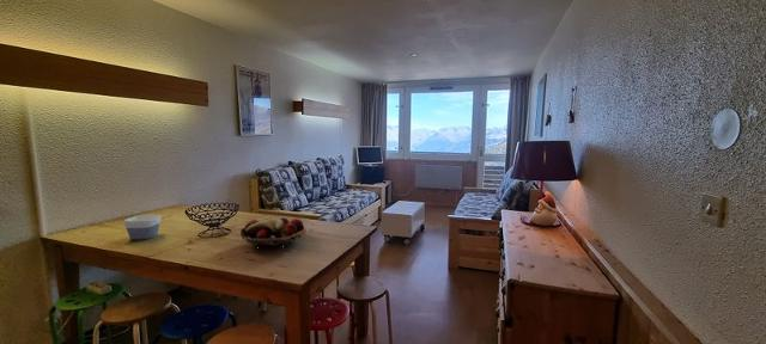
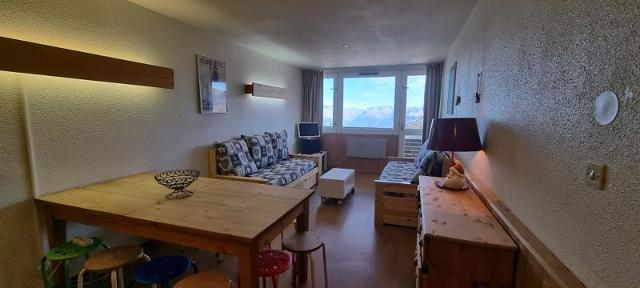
- bowl (142, 227)
- fruit basket (274, 229)
